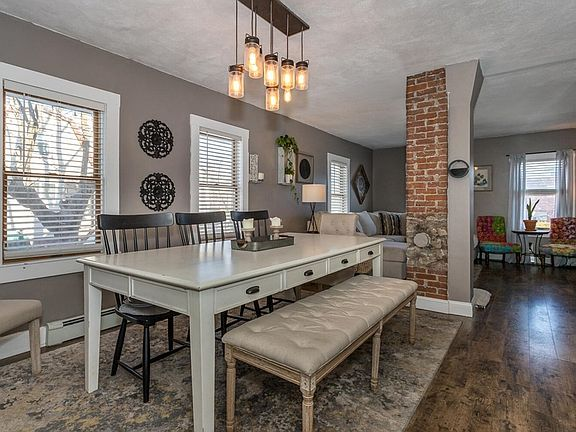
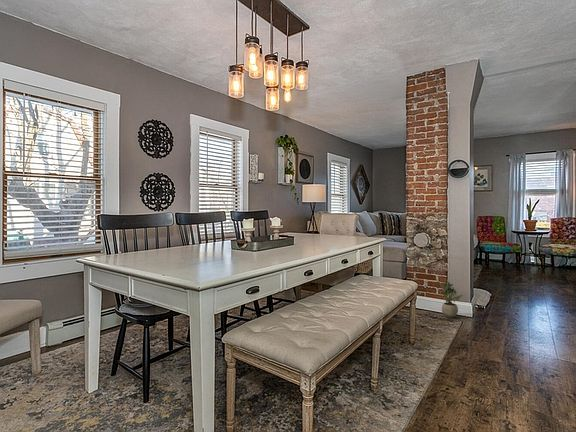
+ potted plant (451, 299)
